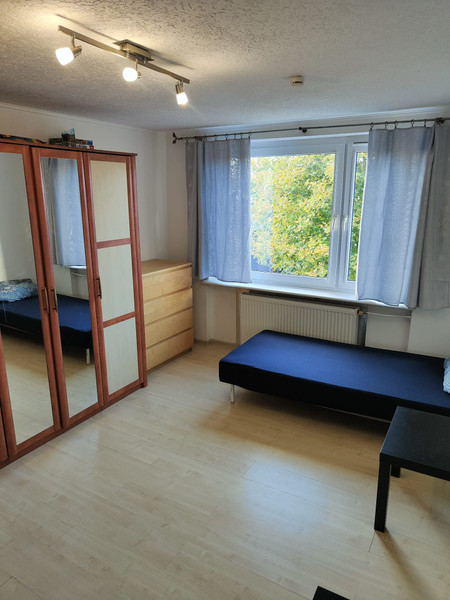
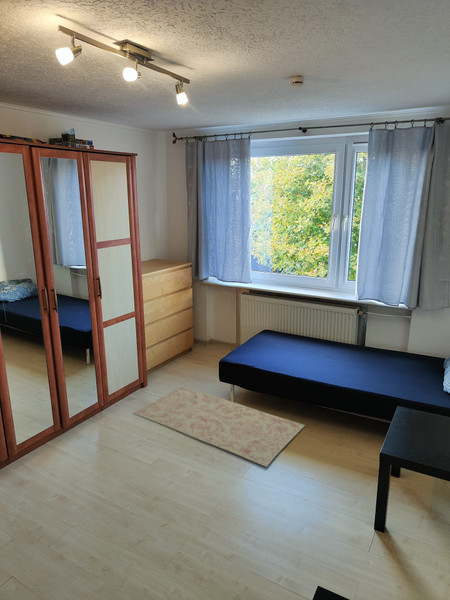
+ rug (216, 418)
